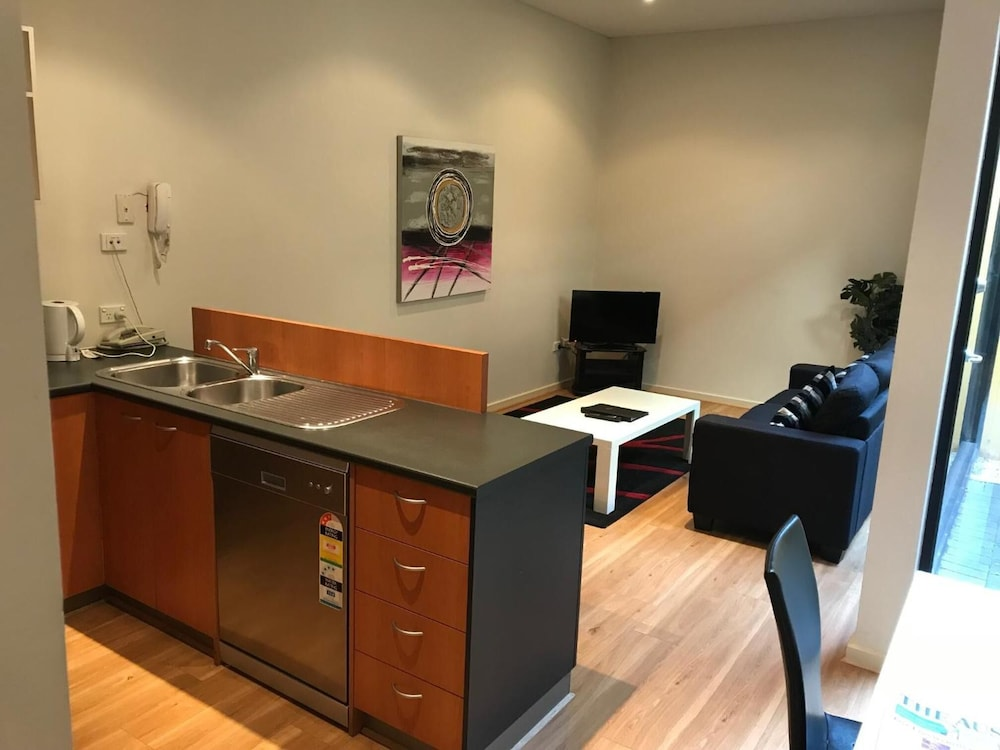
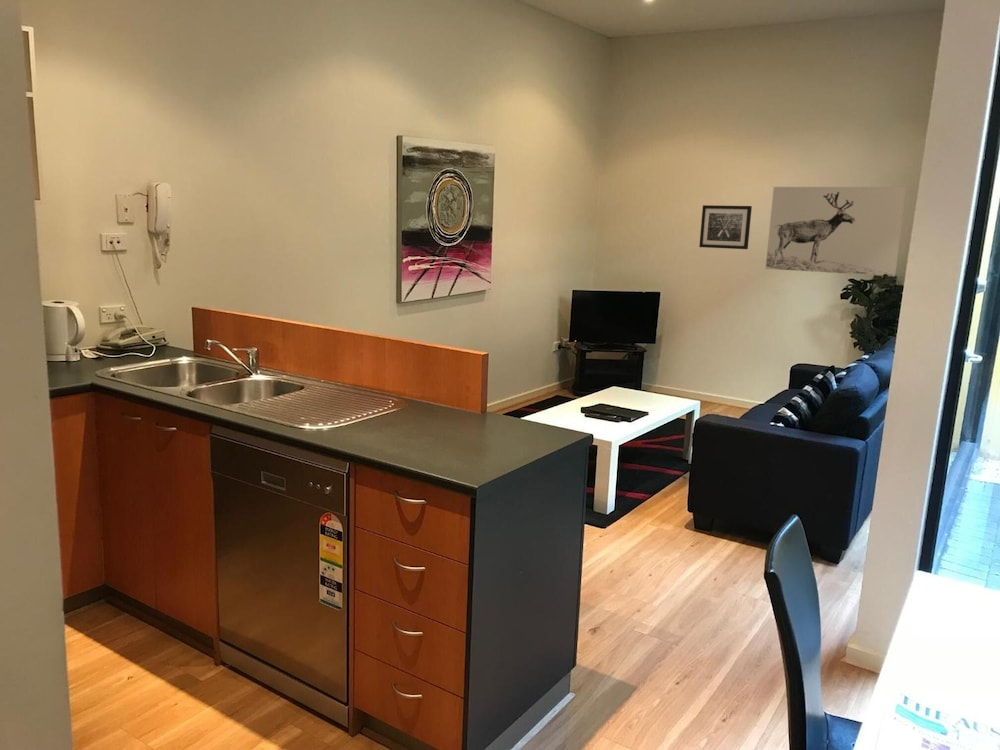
+ wall art (832, 230)
+ wall art (725, 227)
